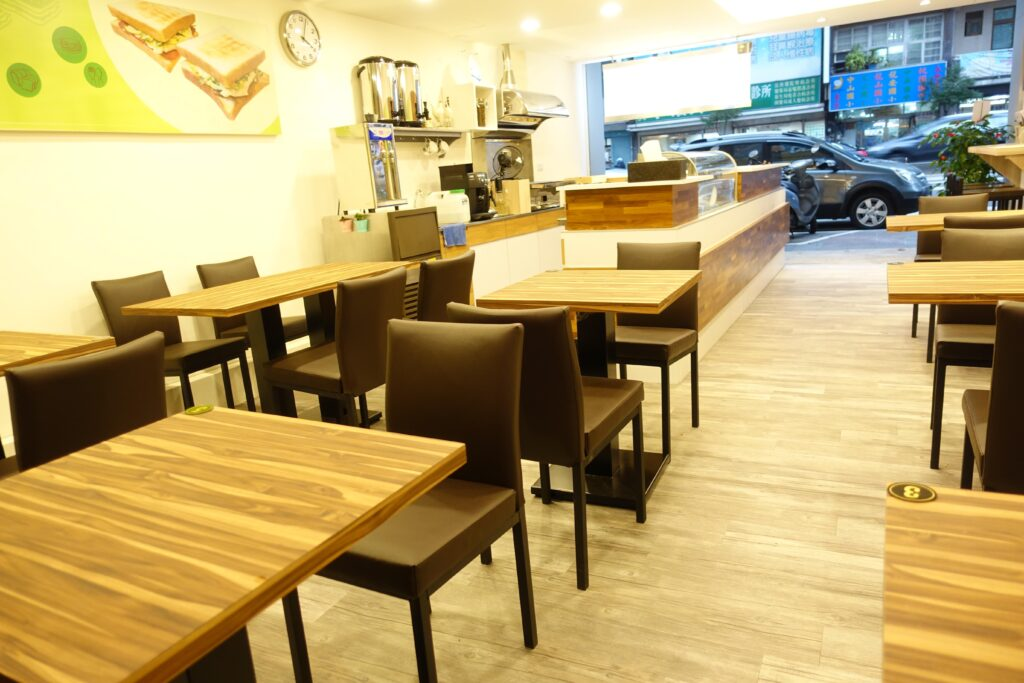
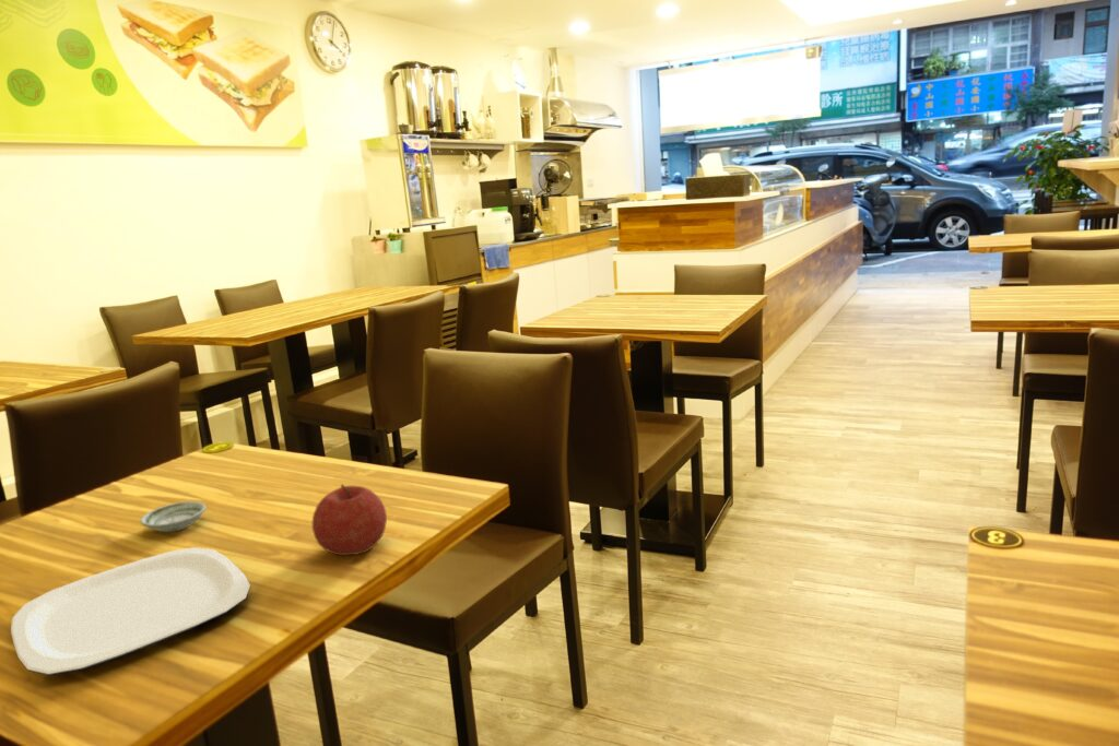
+ plate (134, 605)
+ fruit (349, 516)
+ saucer (175, 519)
